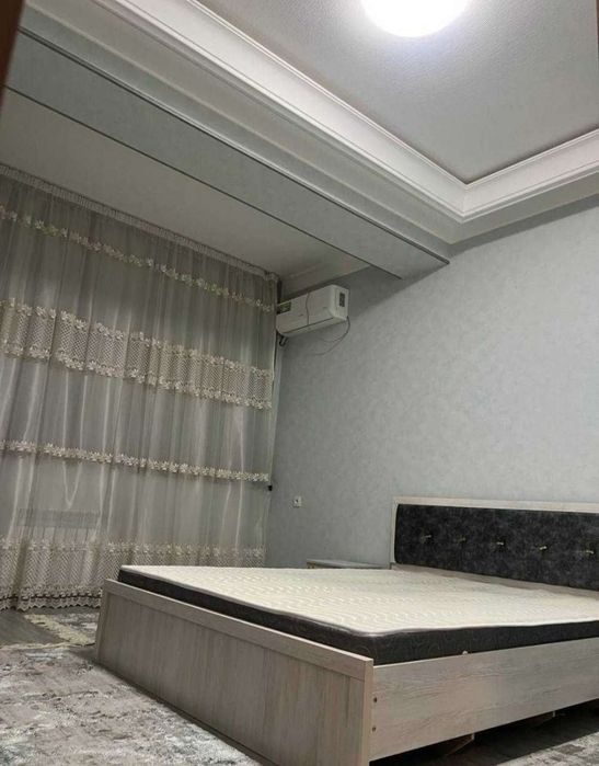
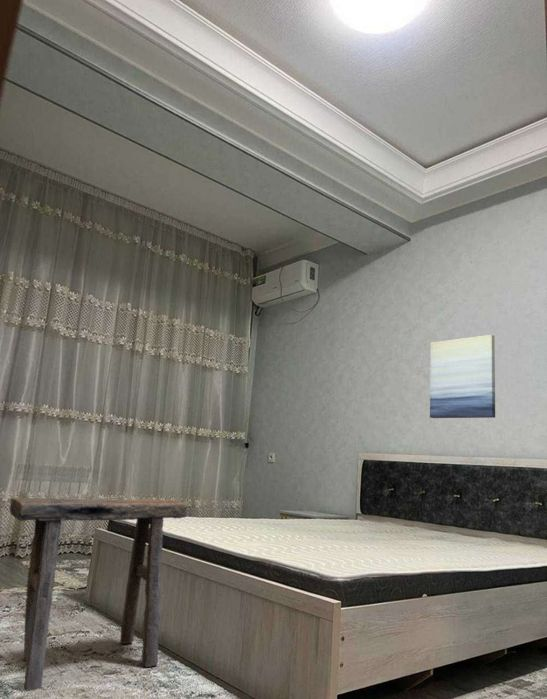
+ wall art (461, 377)
+ stool (127, 582)
